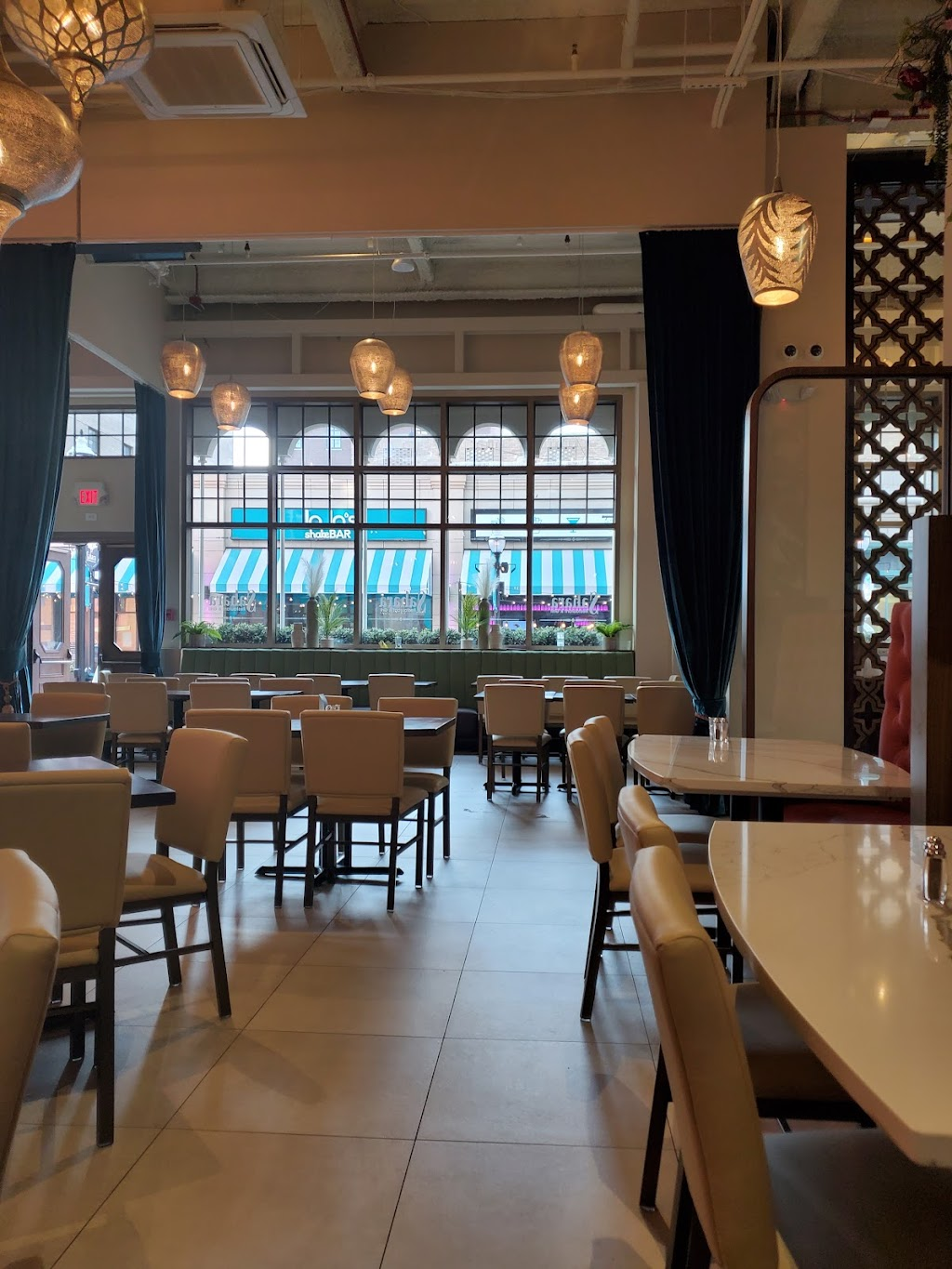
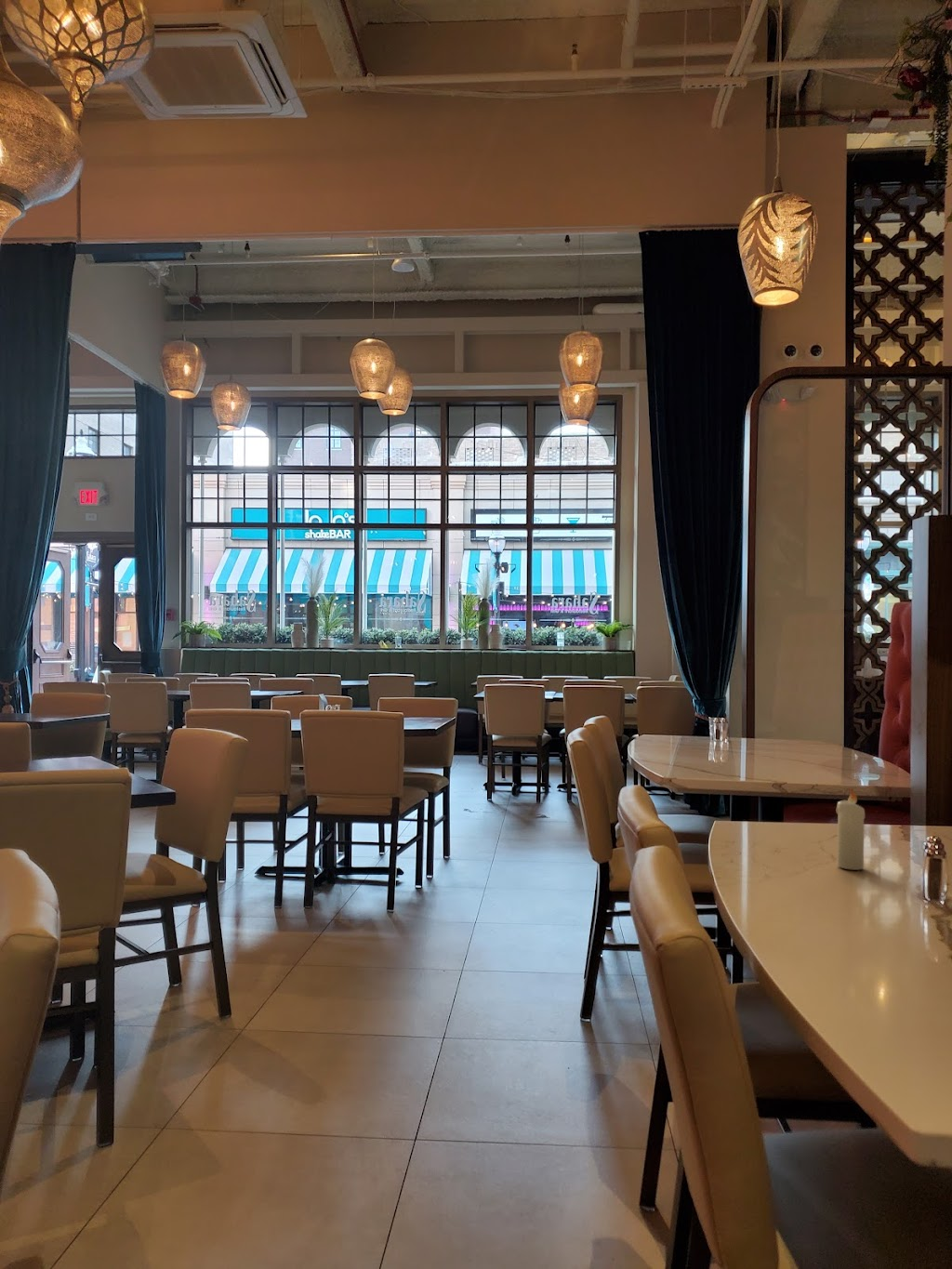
+ candle (850, 827)
